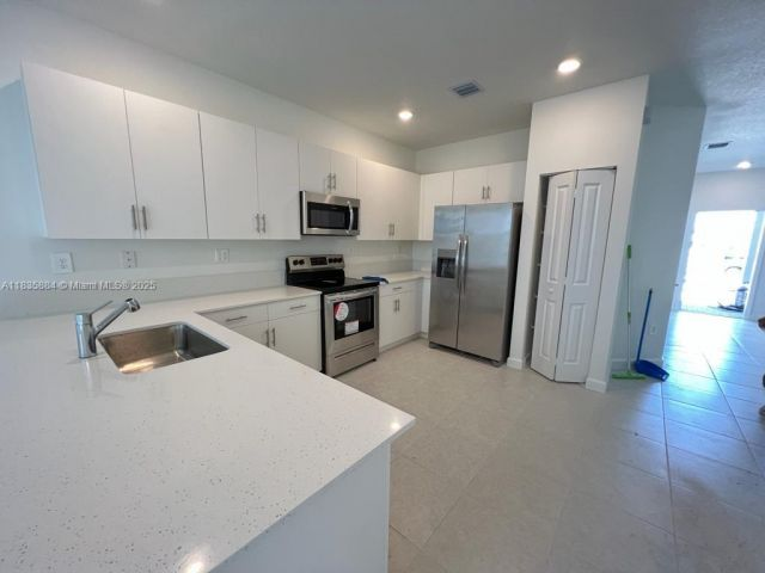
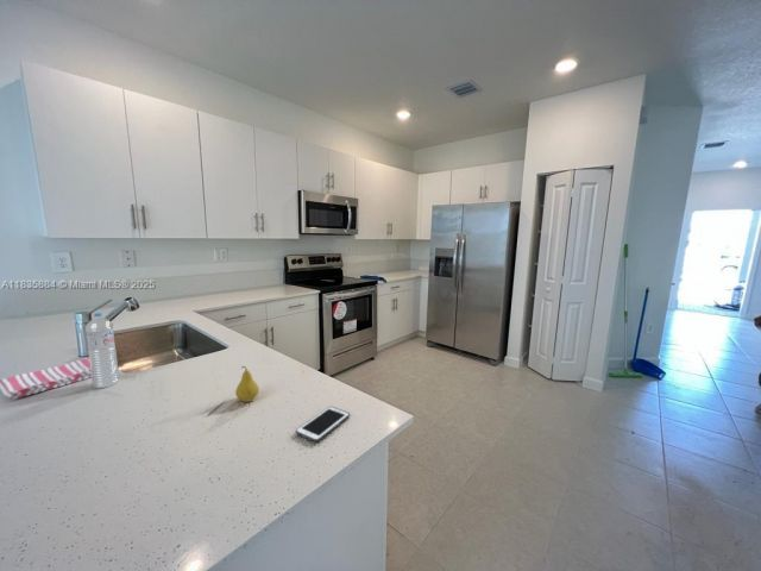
+ fruit (246, 382)
+ dish towel (51, 375)
+ cell phone (323, 422)
+ water bottle (101, 349)
